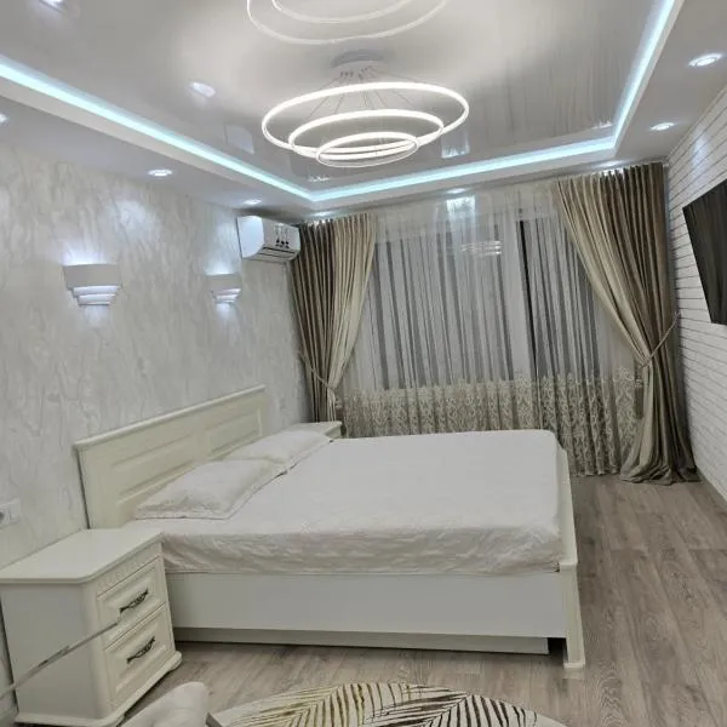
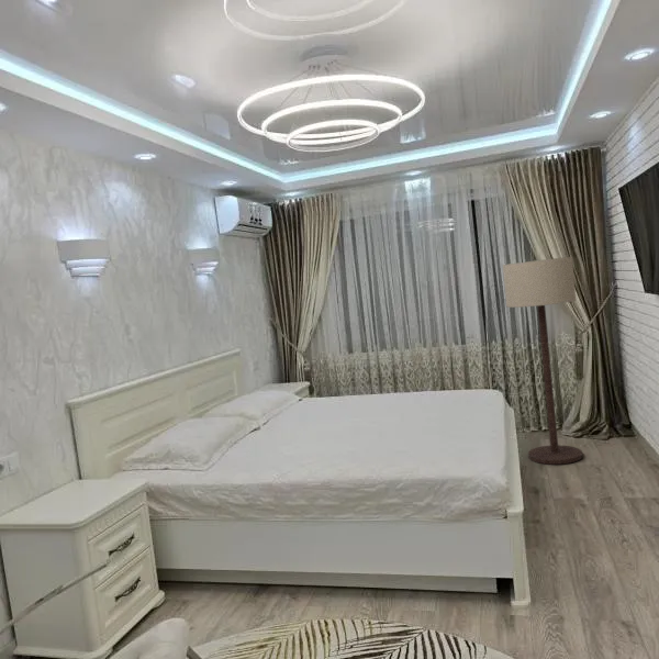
+ floor lamp (546, 359)
